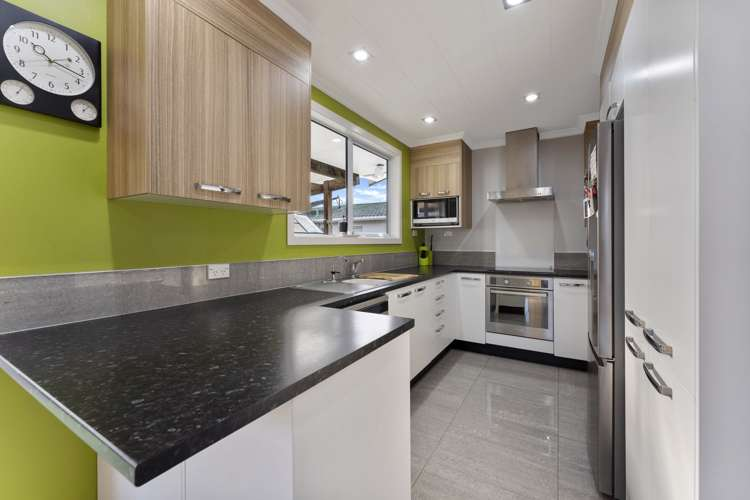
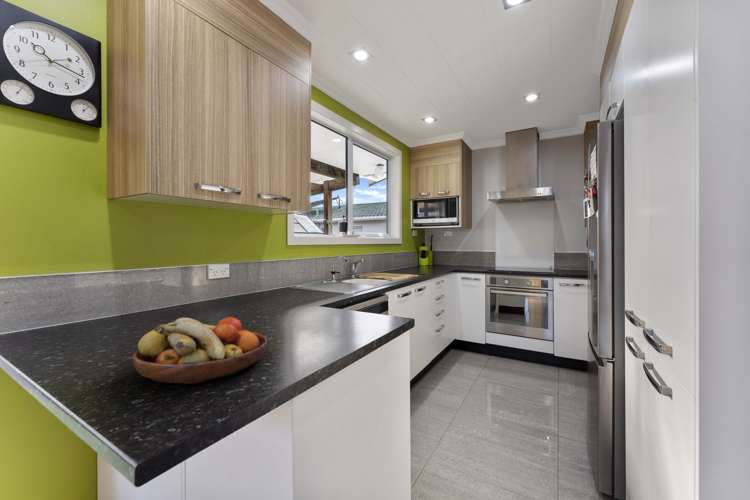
+ fruit bowl (206, 340)
